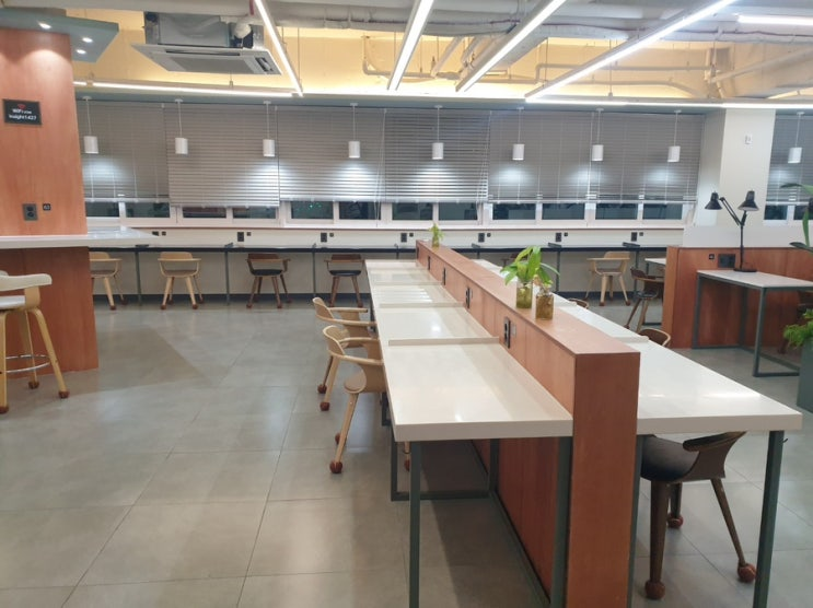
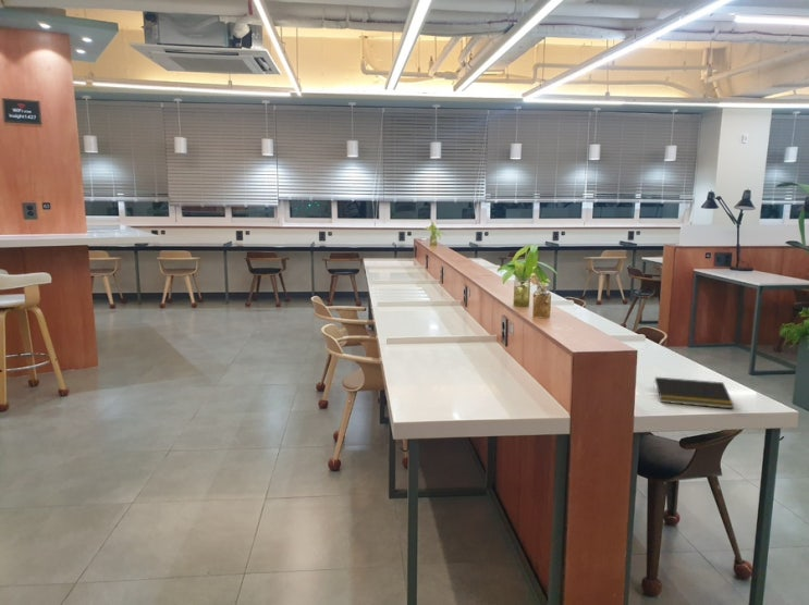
+ notepad (692, 392)
